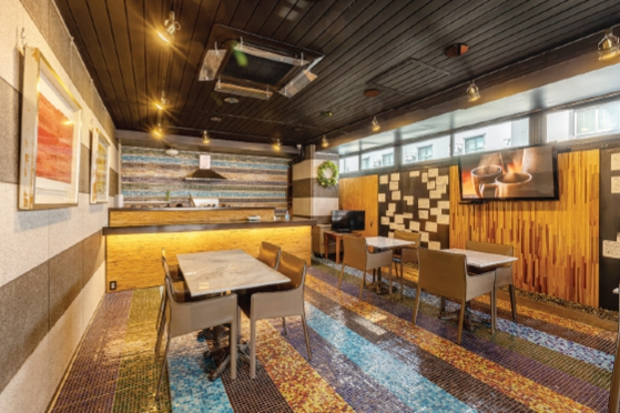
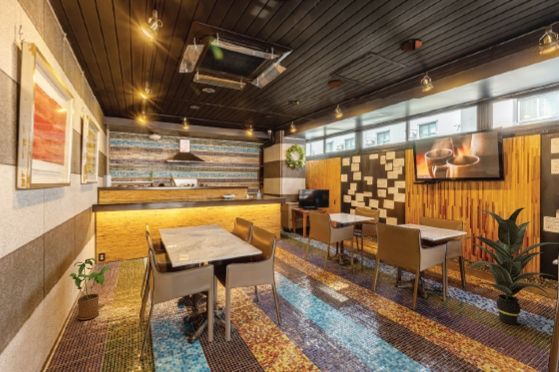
+ house plant (91, 287)
+ indoor plant (509, 264)
